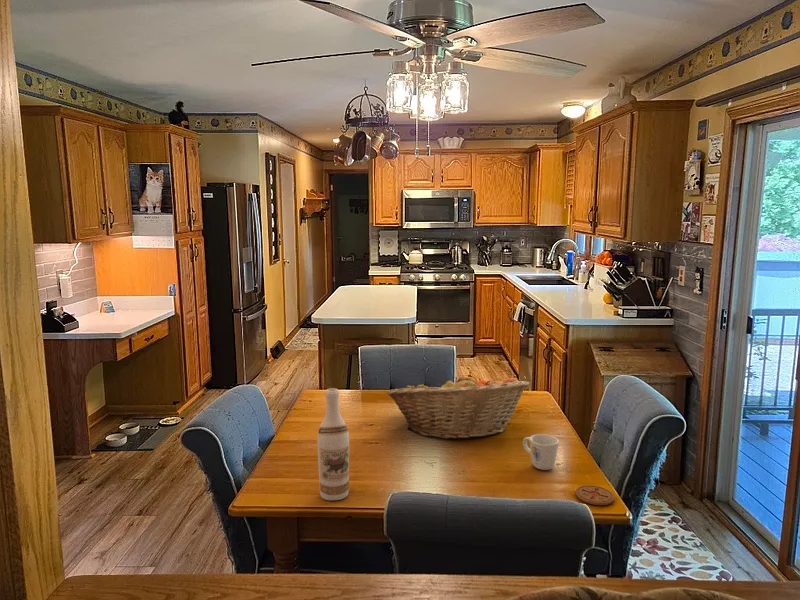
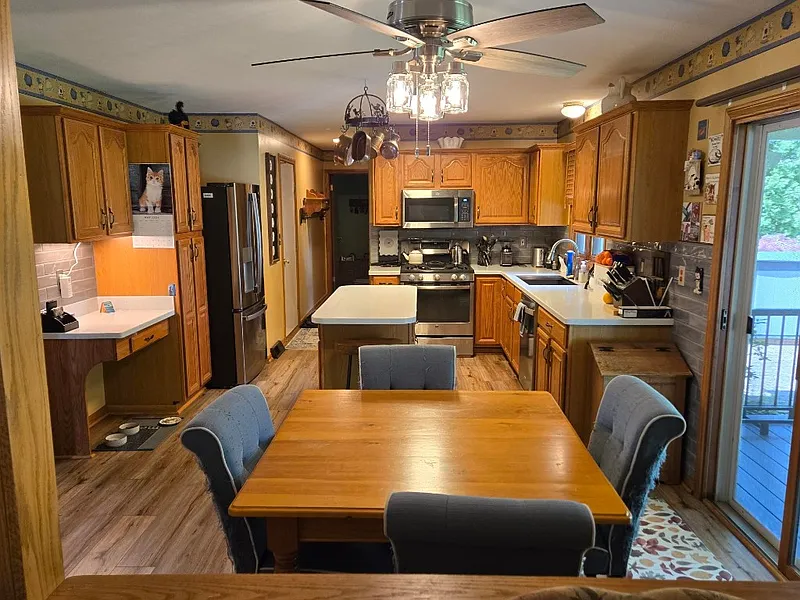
- coaster (594, 494)
- wine bottle (333, 442)
- fruit basket (457, 399)
- mug (539, 451)
